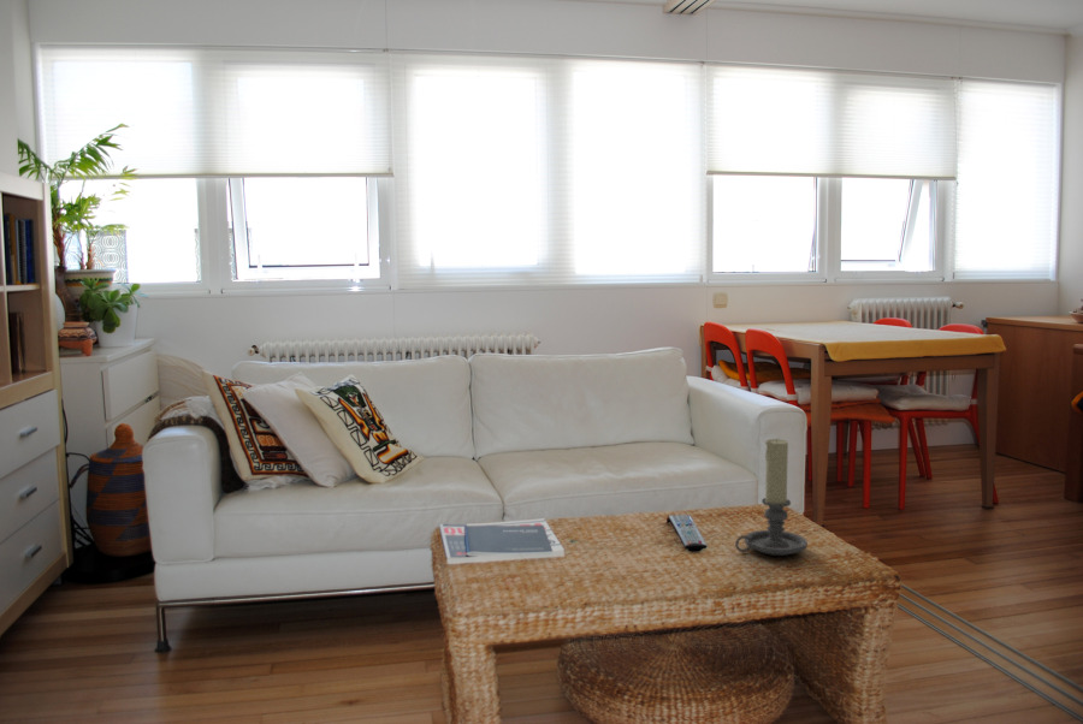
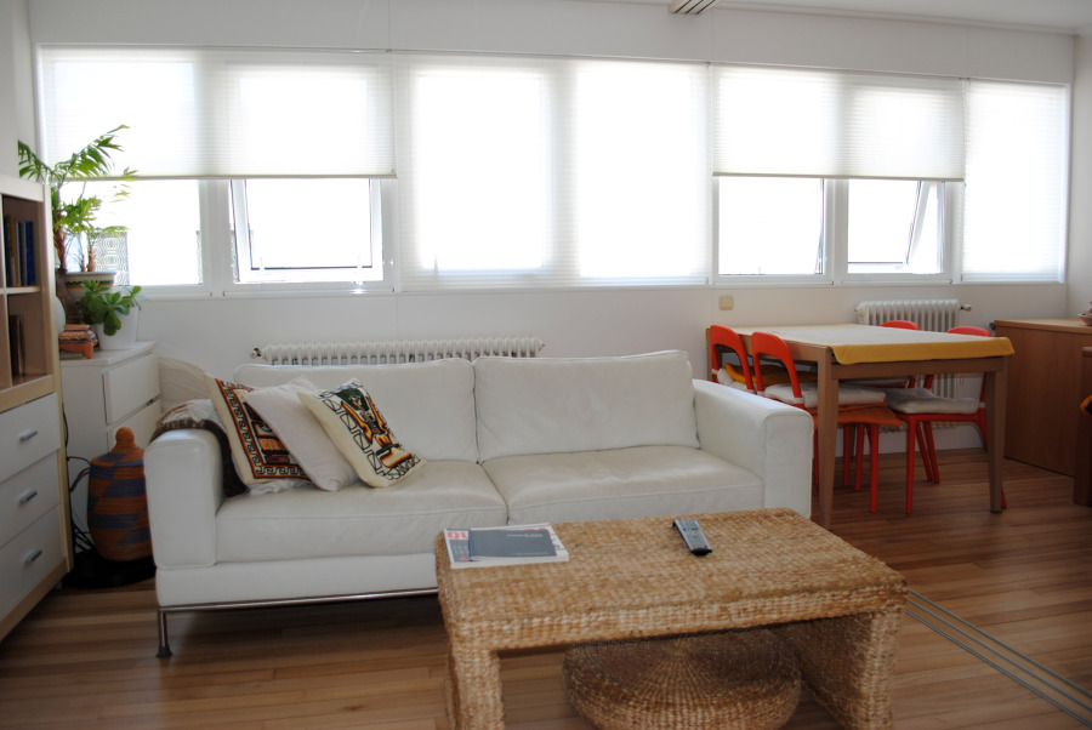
- candle holder (770, 494)
